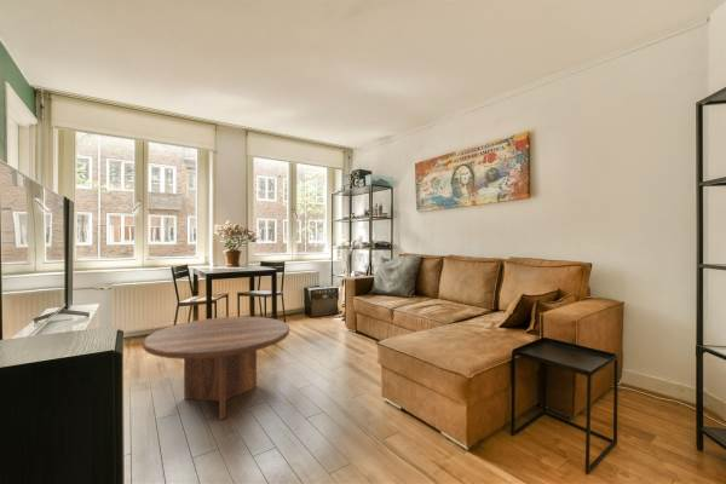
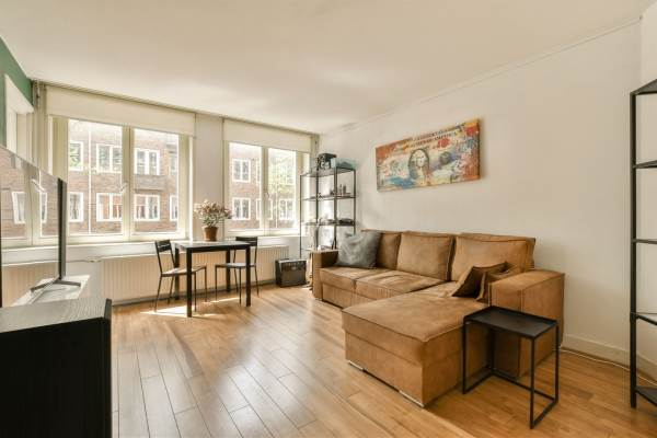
- coffee table (221, 365)
